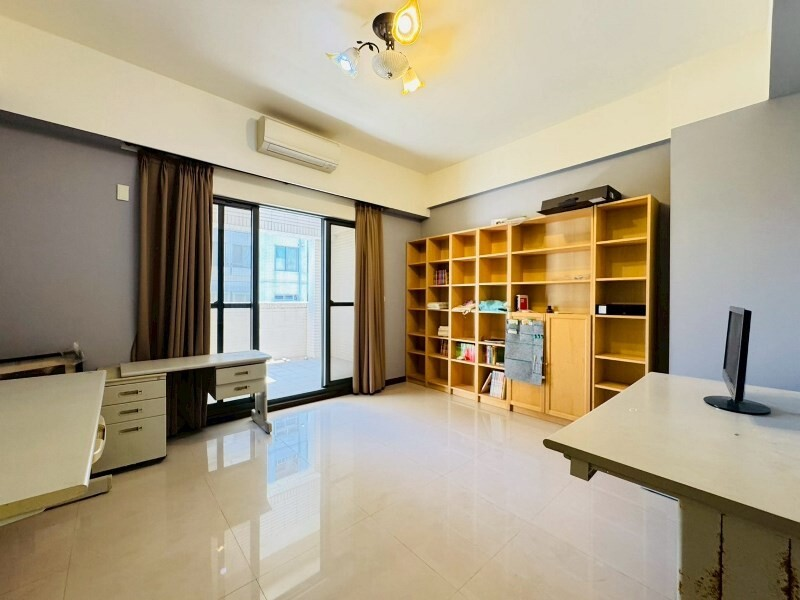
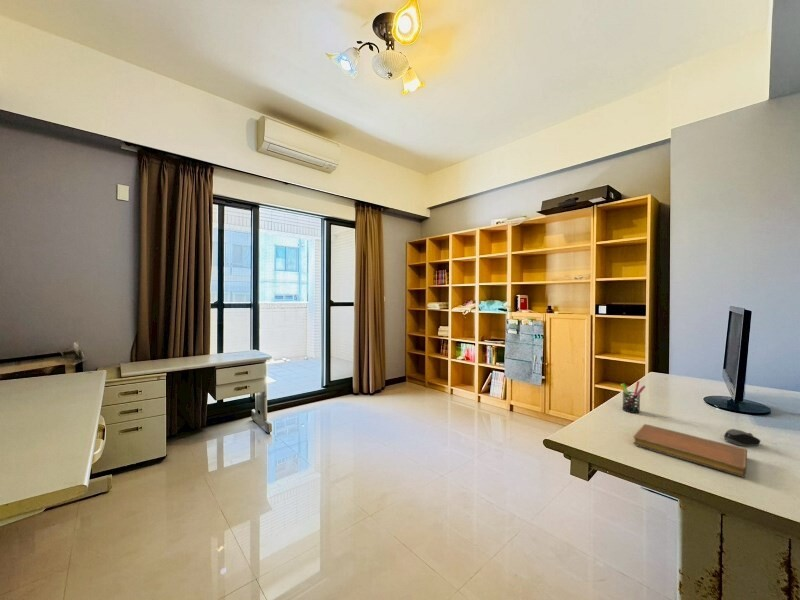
+ notebook (687, 446)
+ computer mouse (741, 436)
+ pen holder (630, 395)
